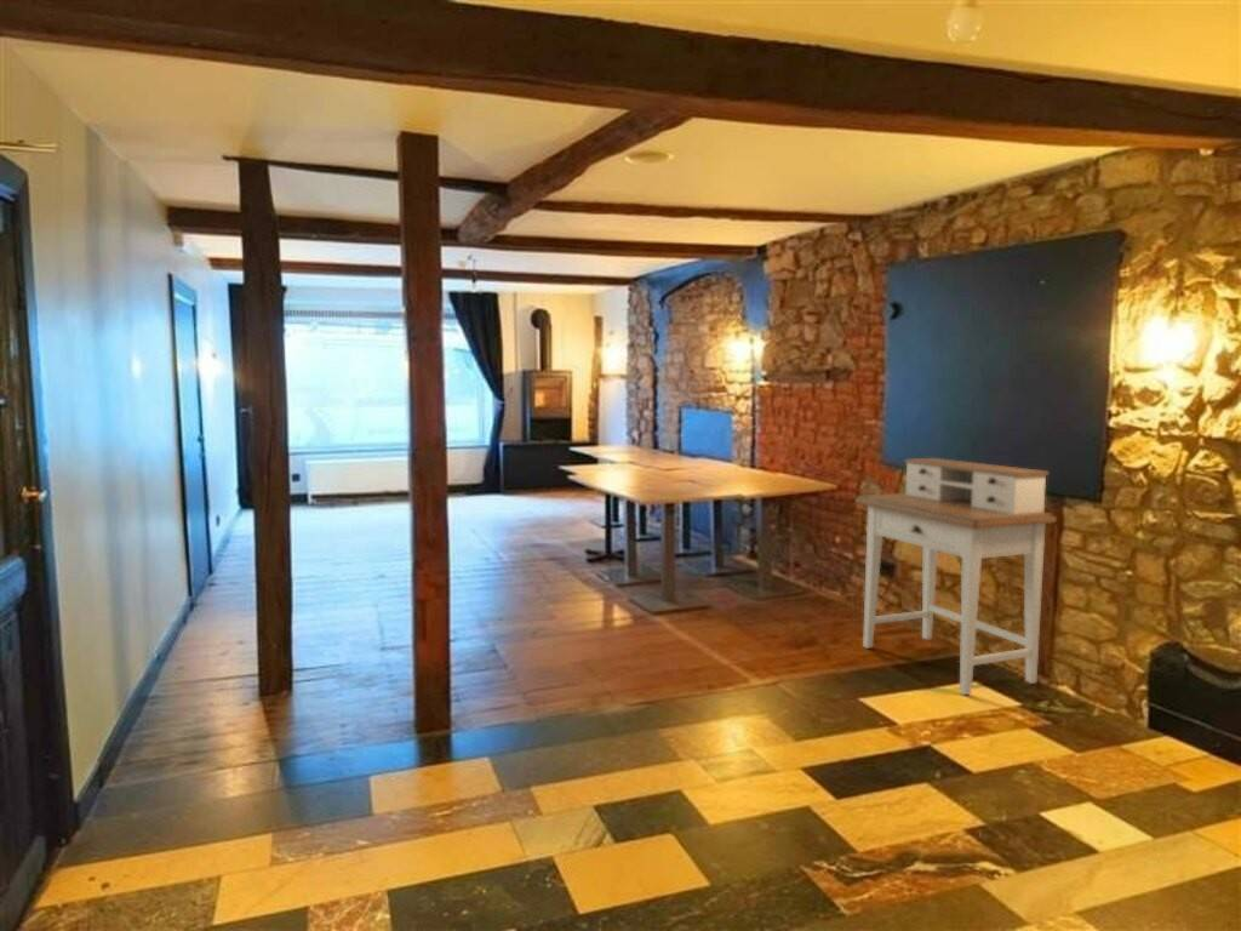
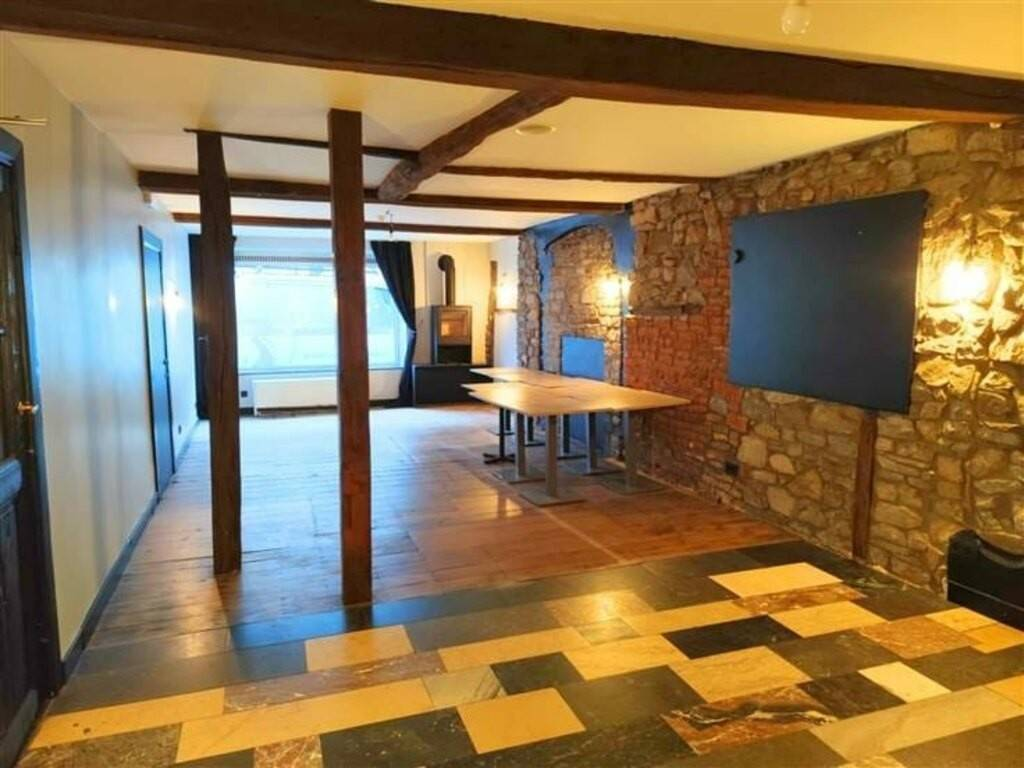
- desk (936, 565)
